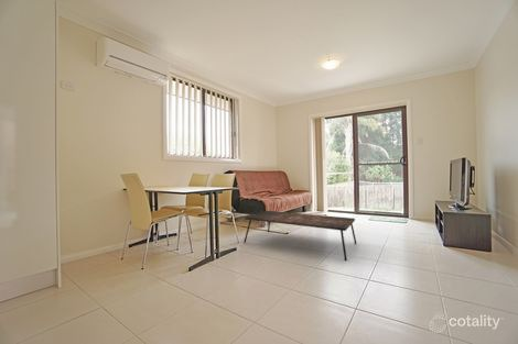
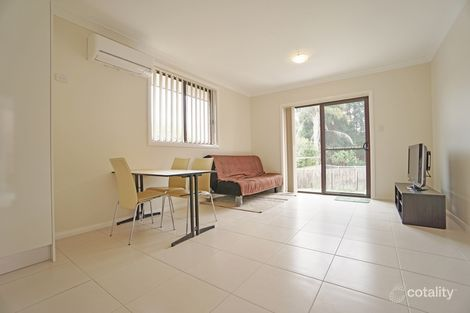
- coffee table (299, 224)
